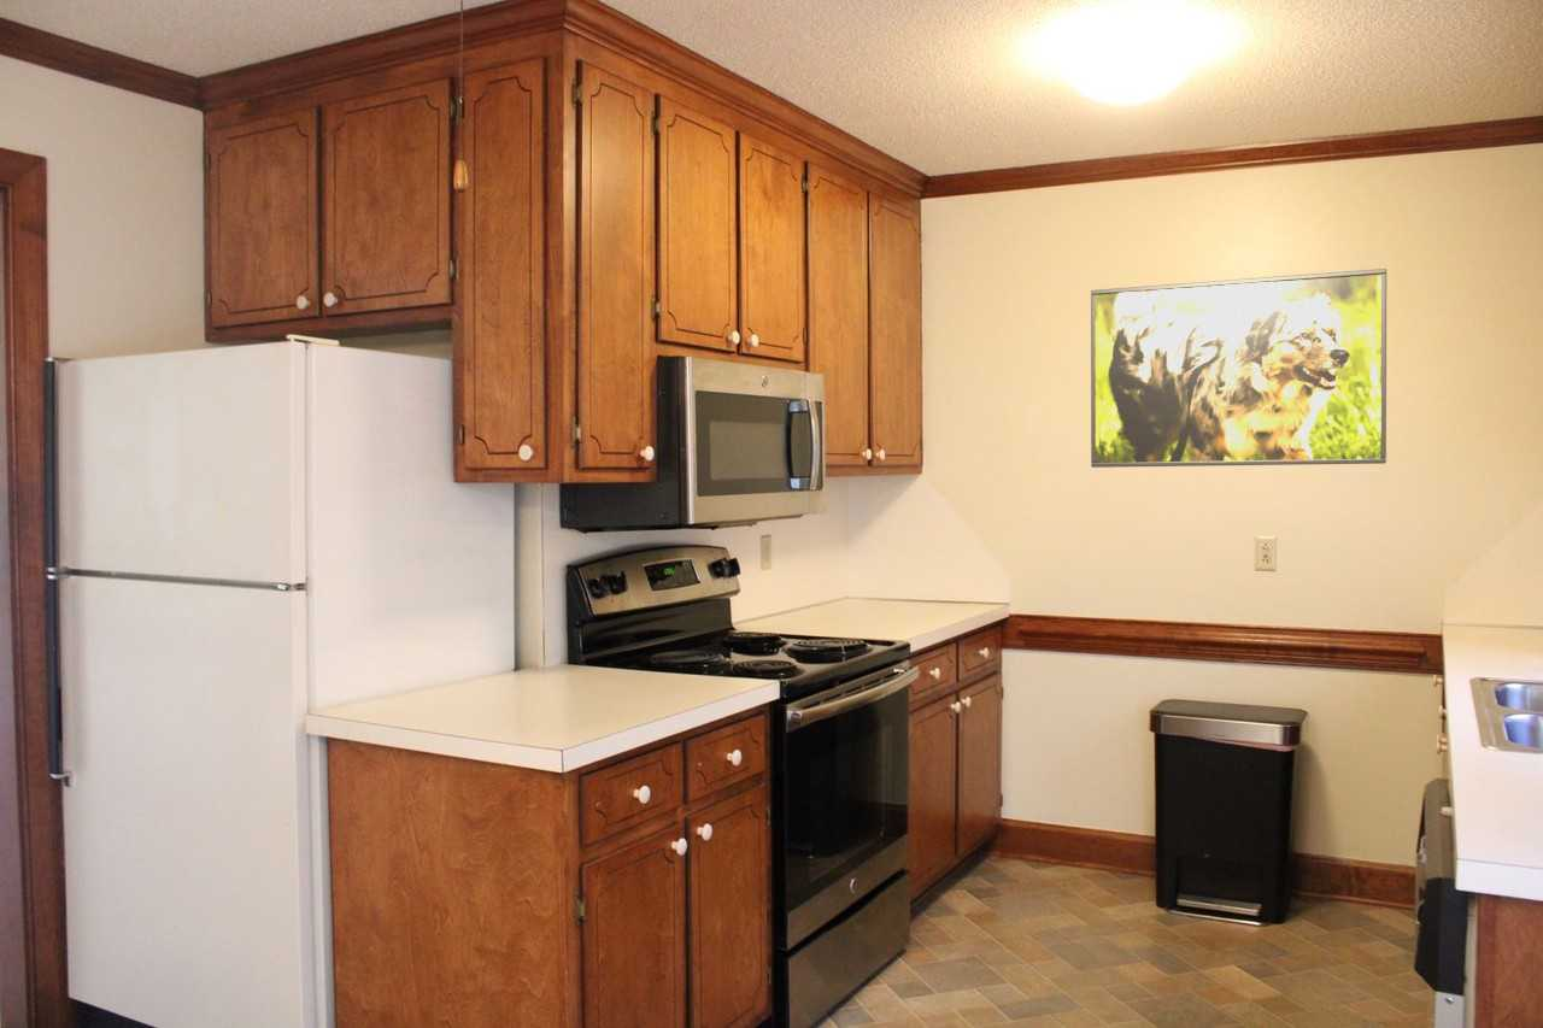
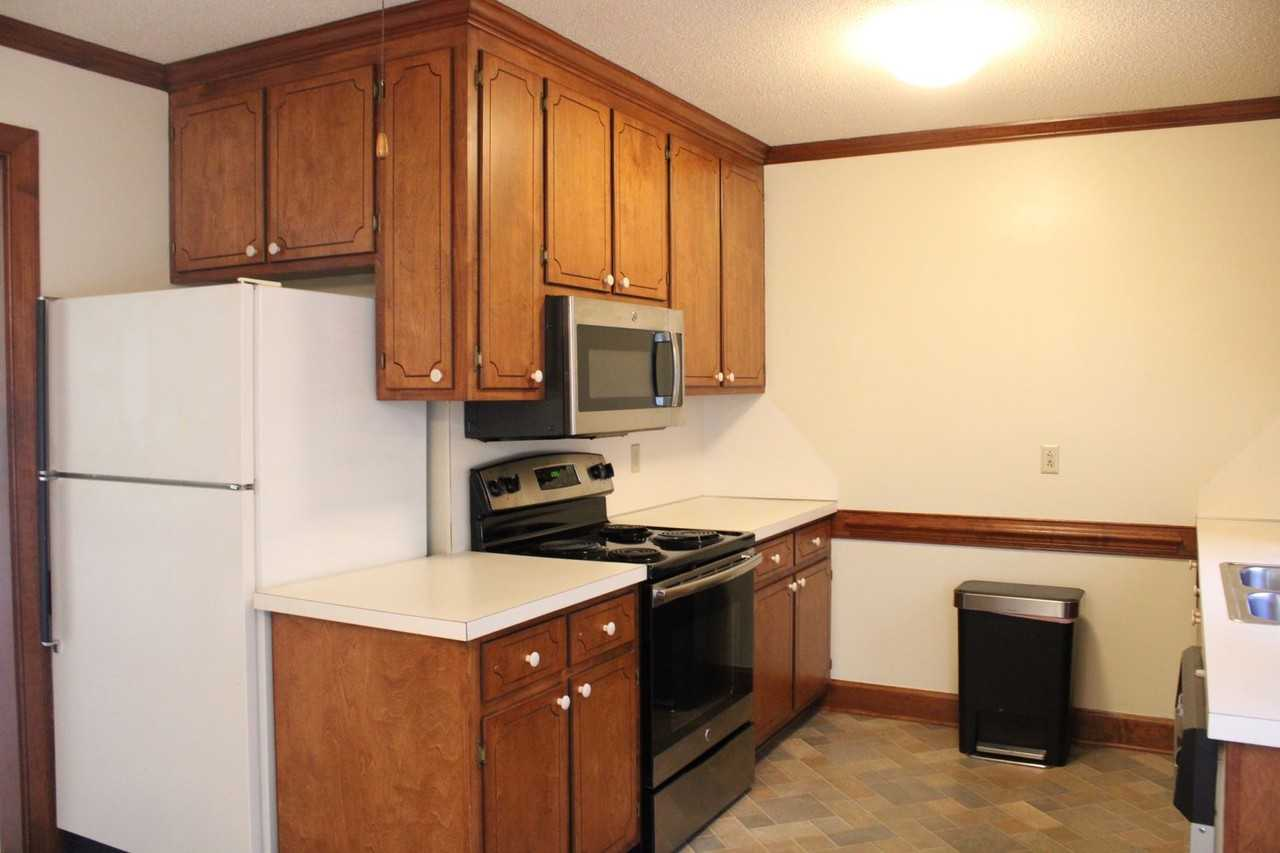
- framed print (1231, 372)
